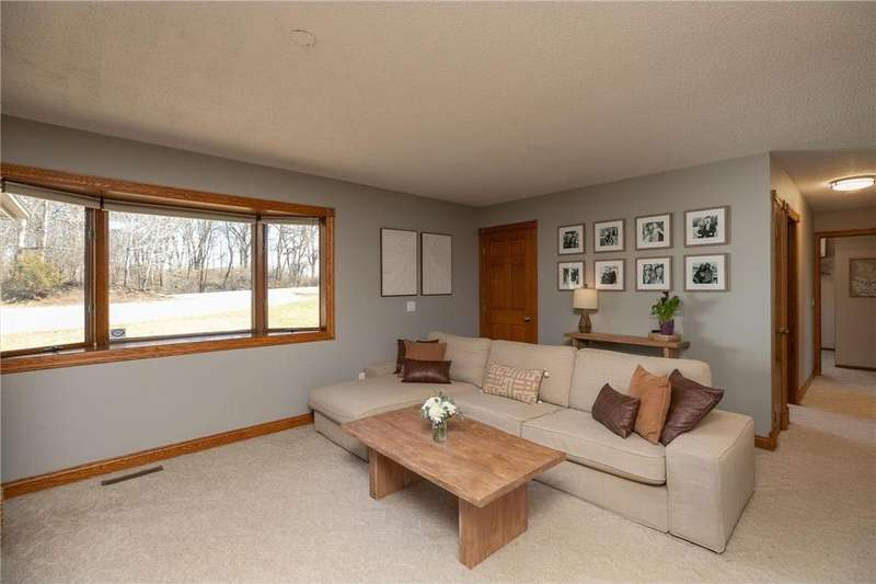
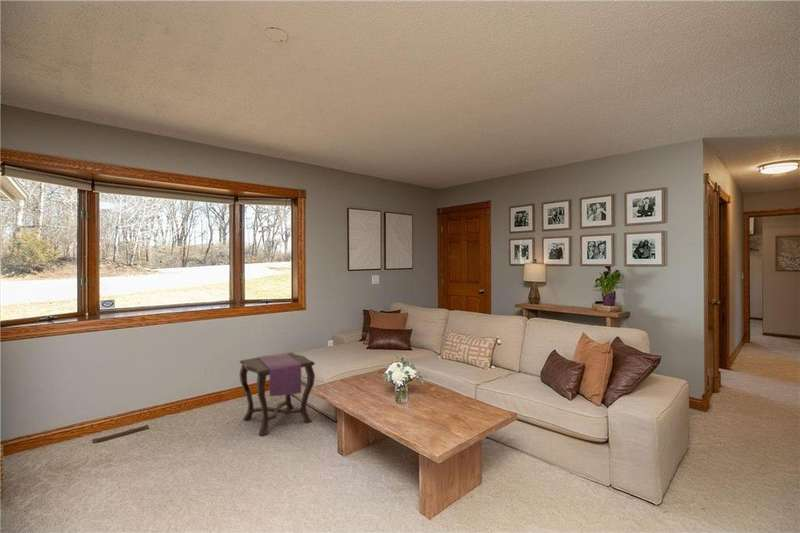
+ side table (277, 390)
